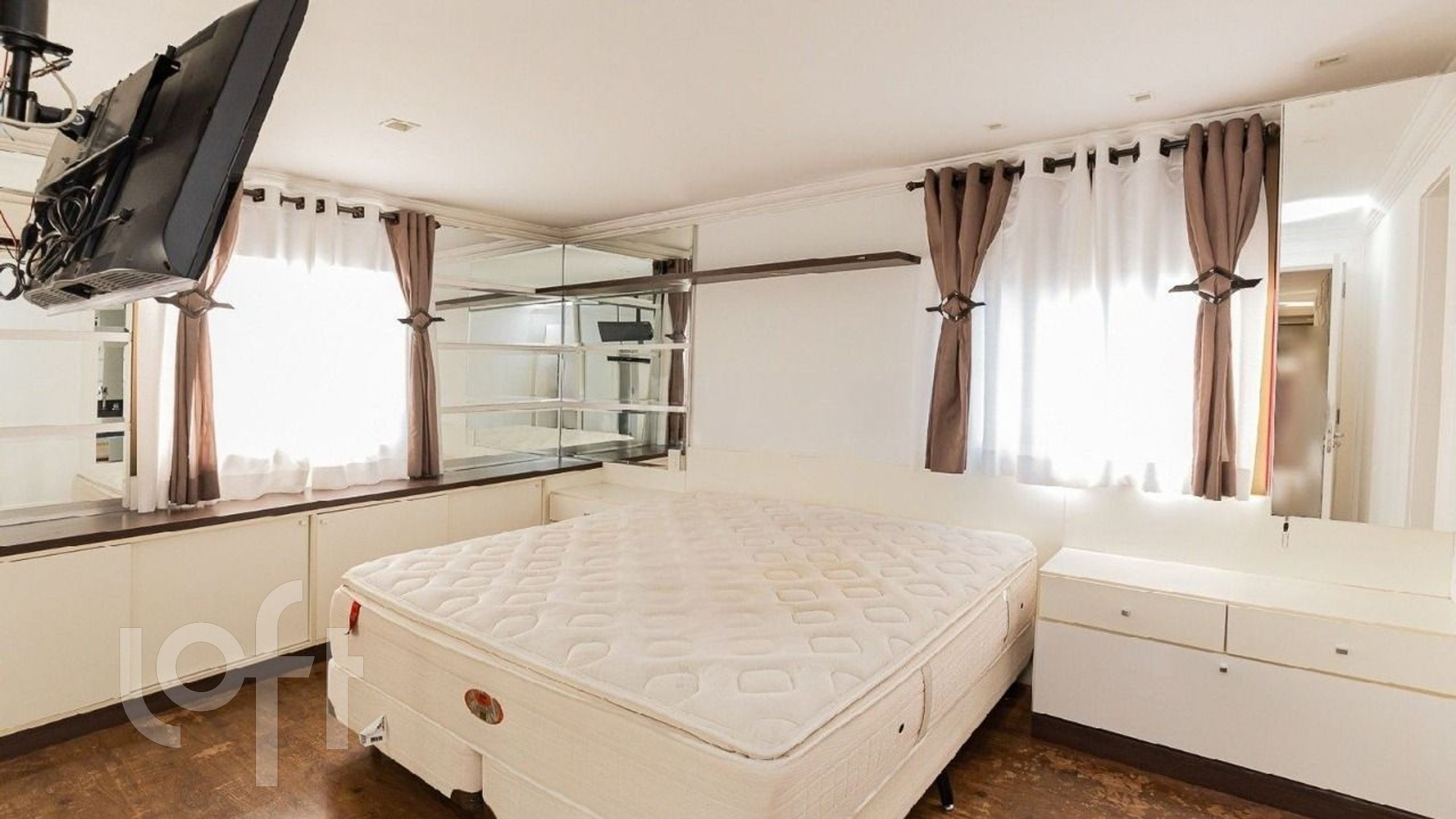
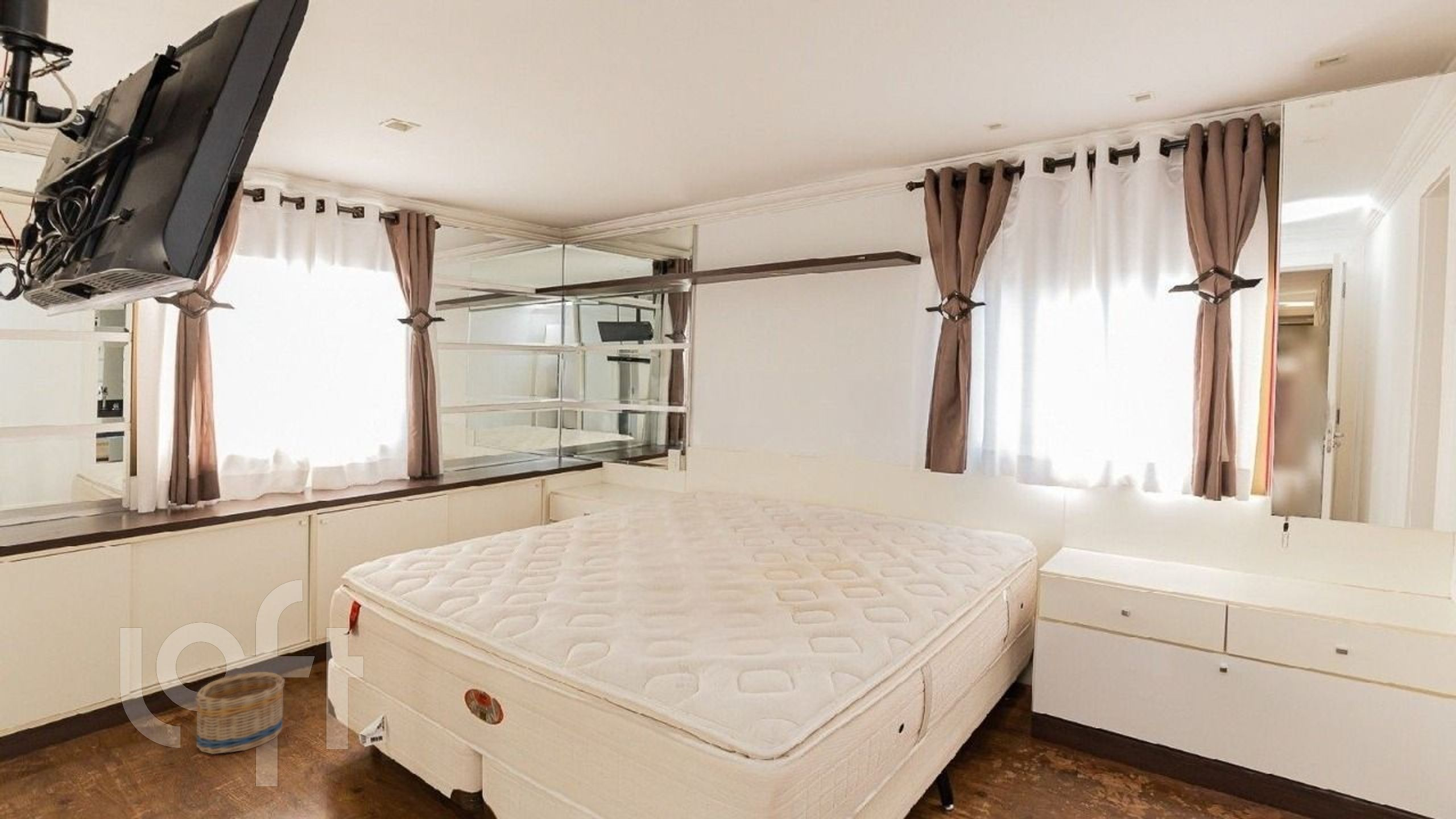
+ basket (241, 711)
